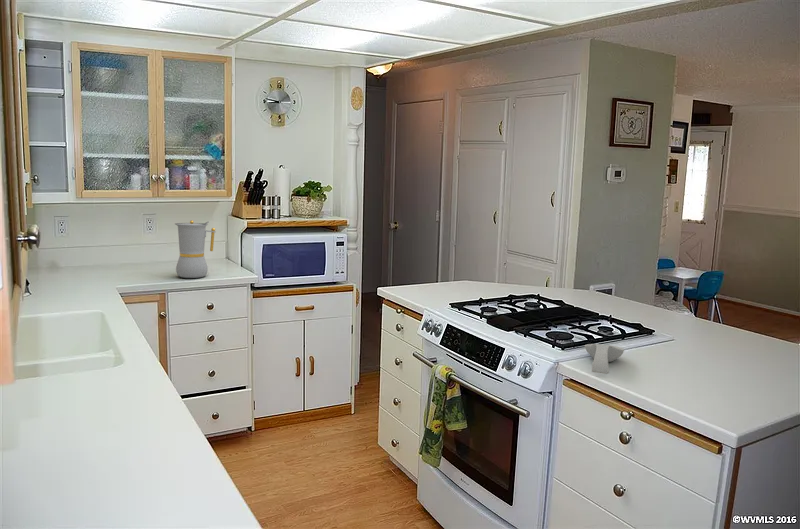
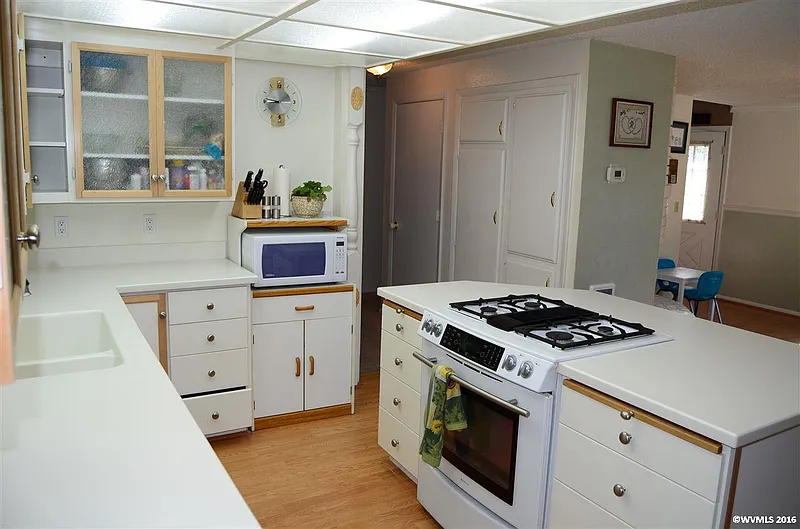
- coffee maker (195, 248)
- spoon rest (603, 352)
